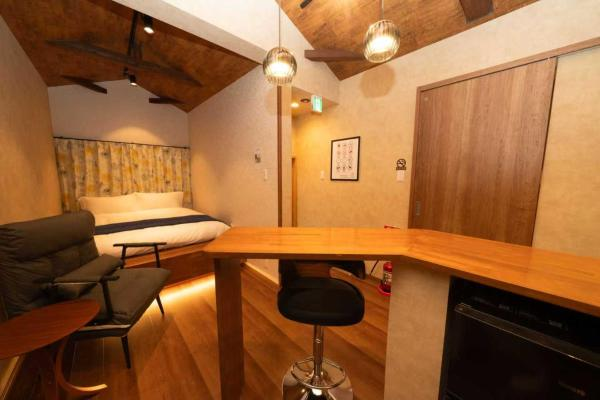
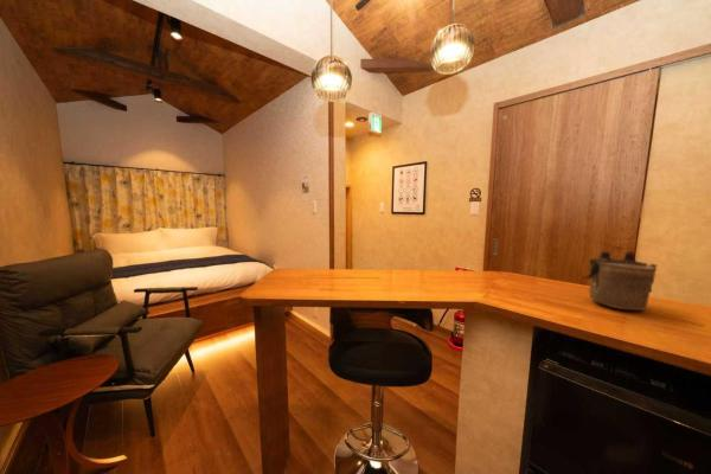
+ teapot (620, 277)
